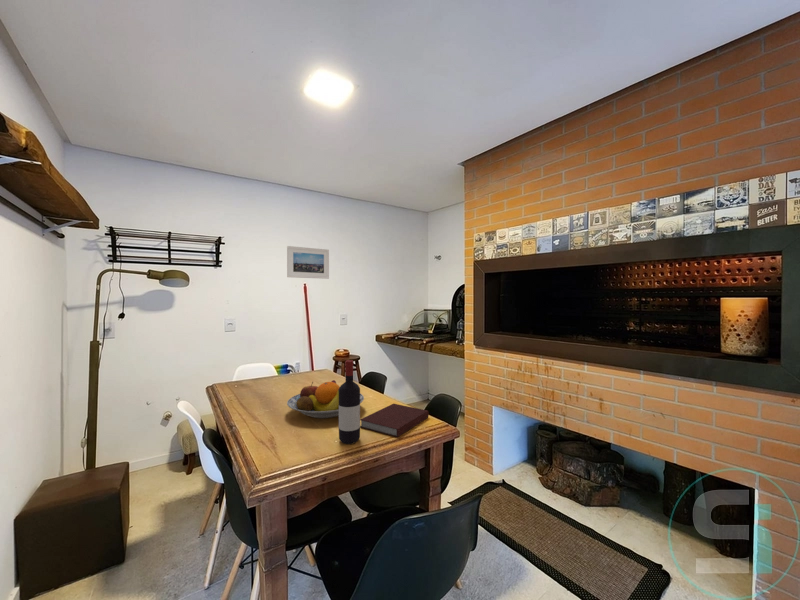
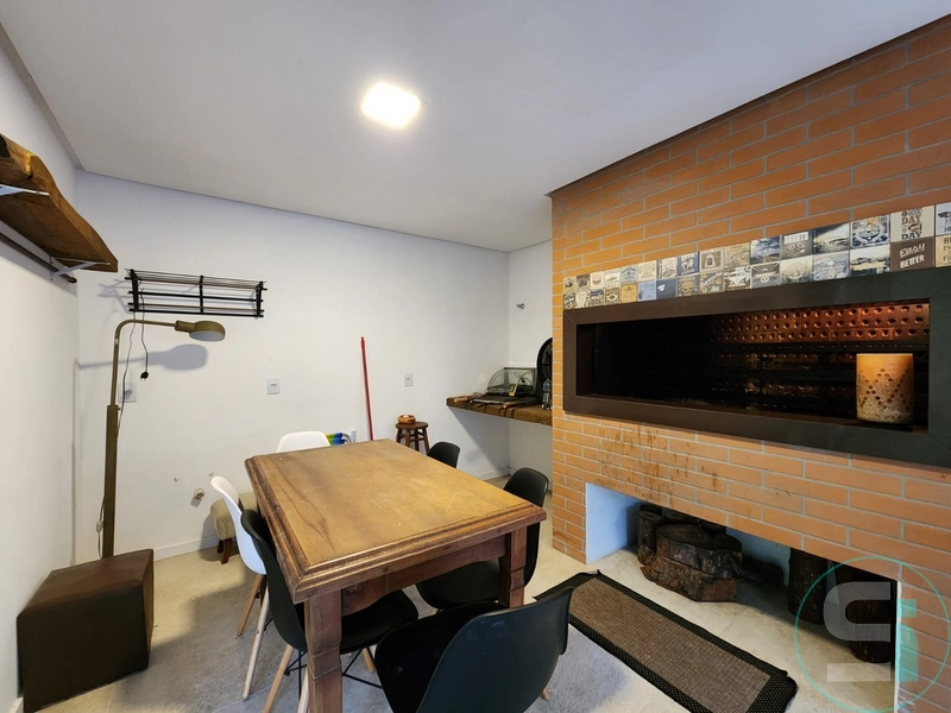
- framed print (308, 262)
- fruit bowl (326, 396)
- wine bottle (349, 400)
- notebook (395, 418)
